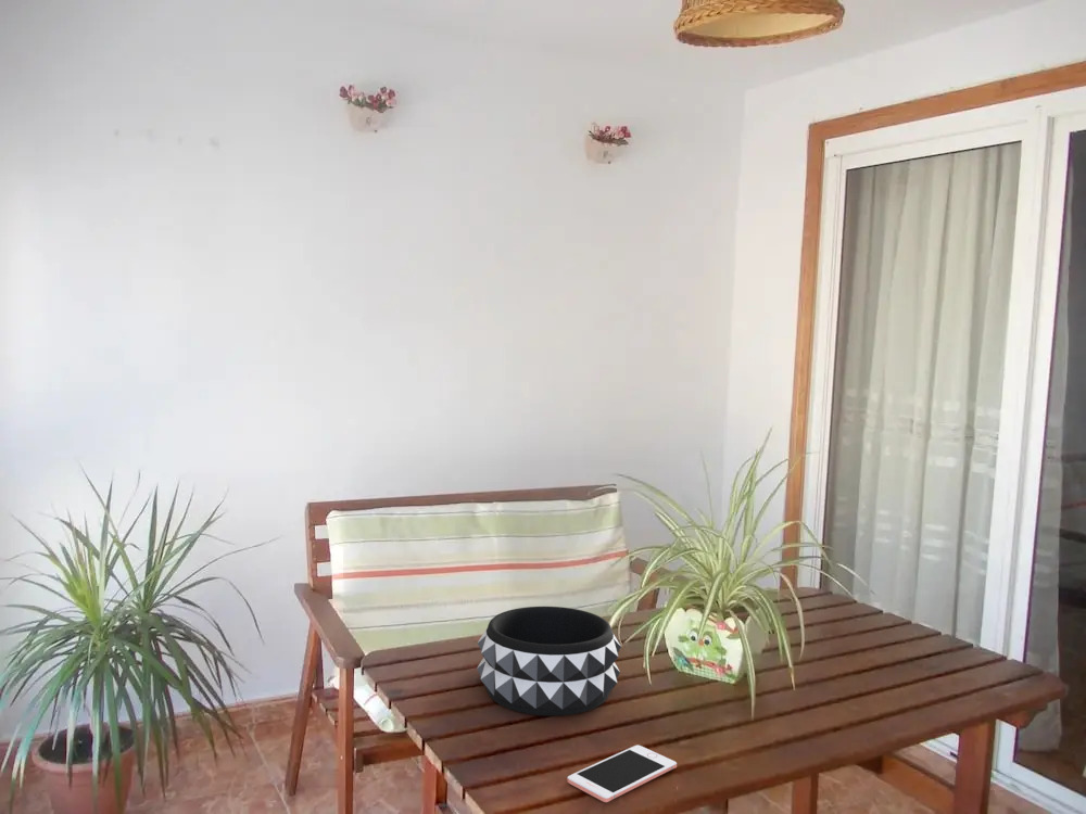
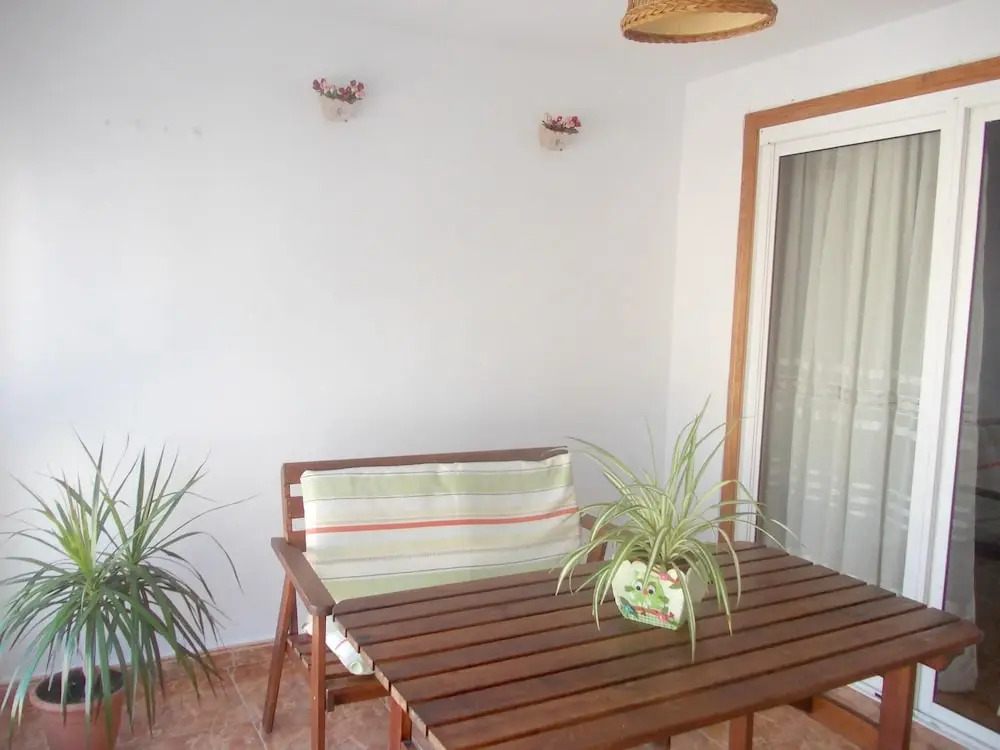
- decorative bowl (548, 657)
- cell phone (622, 772)
